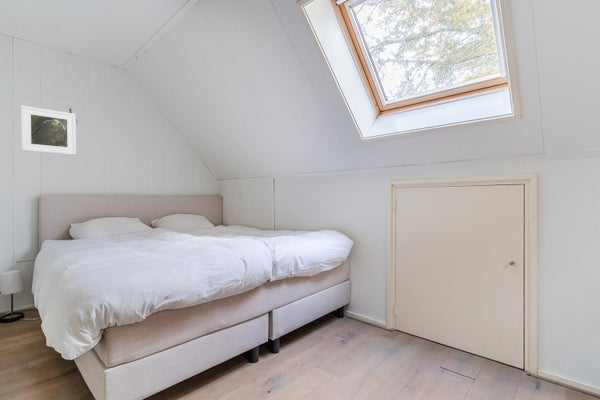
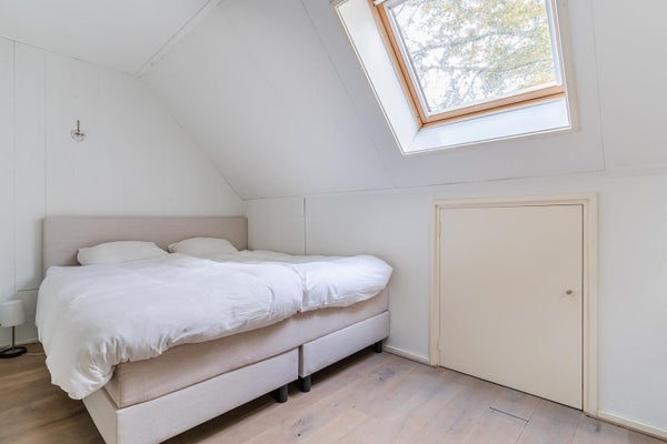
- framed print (49, 131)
